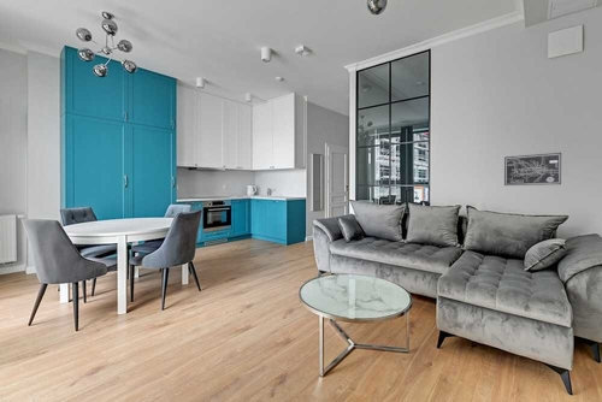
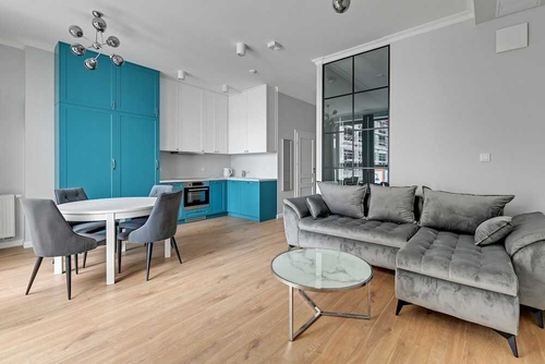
- wall art (531, 170)
